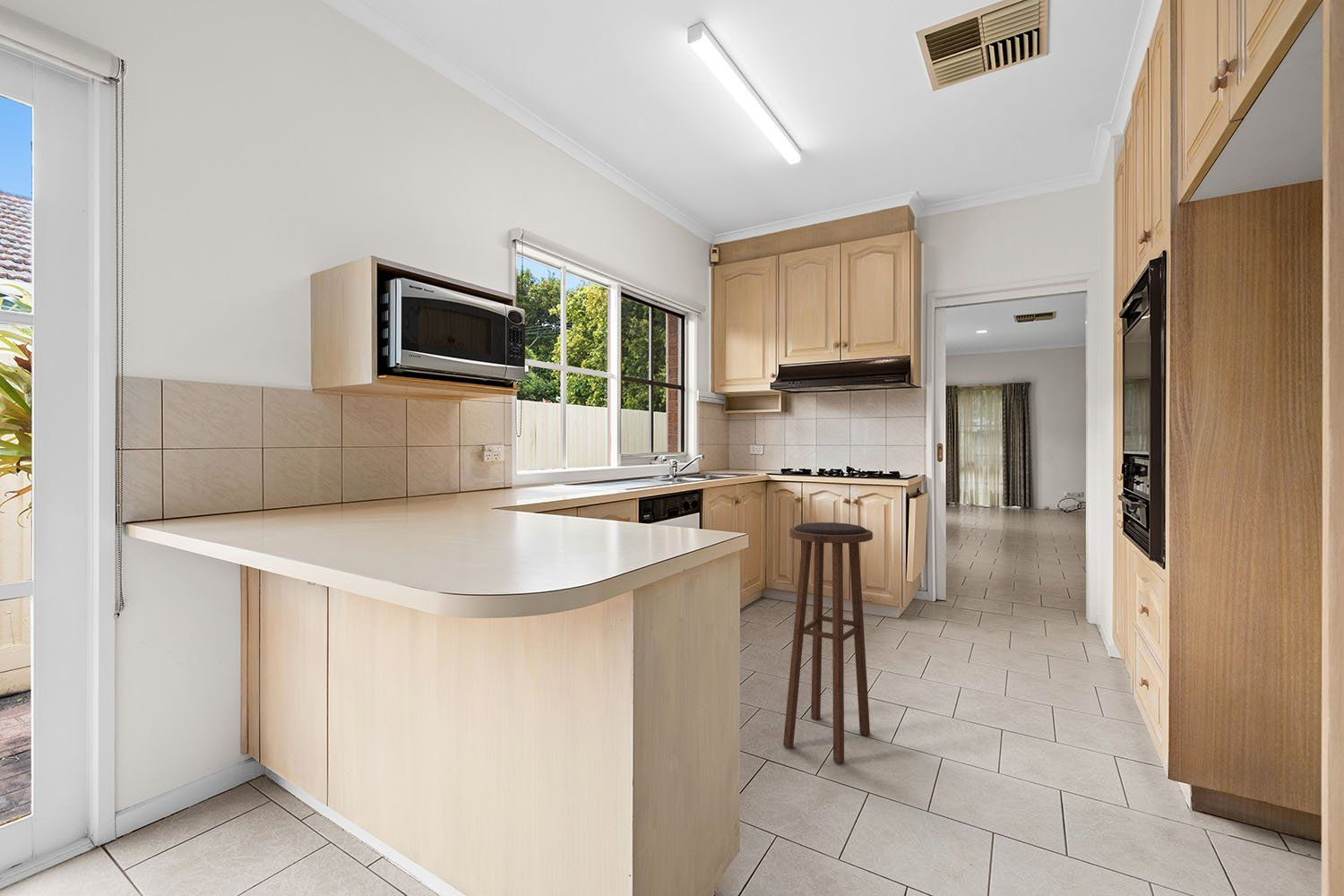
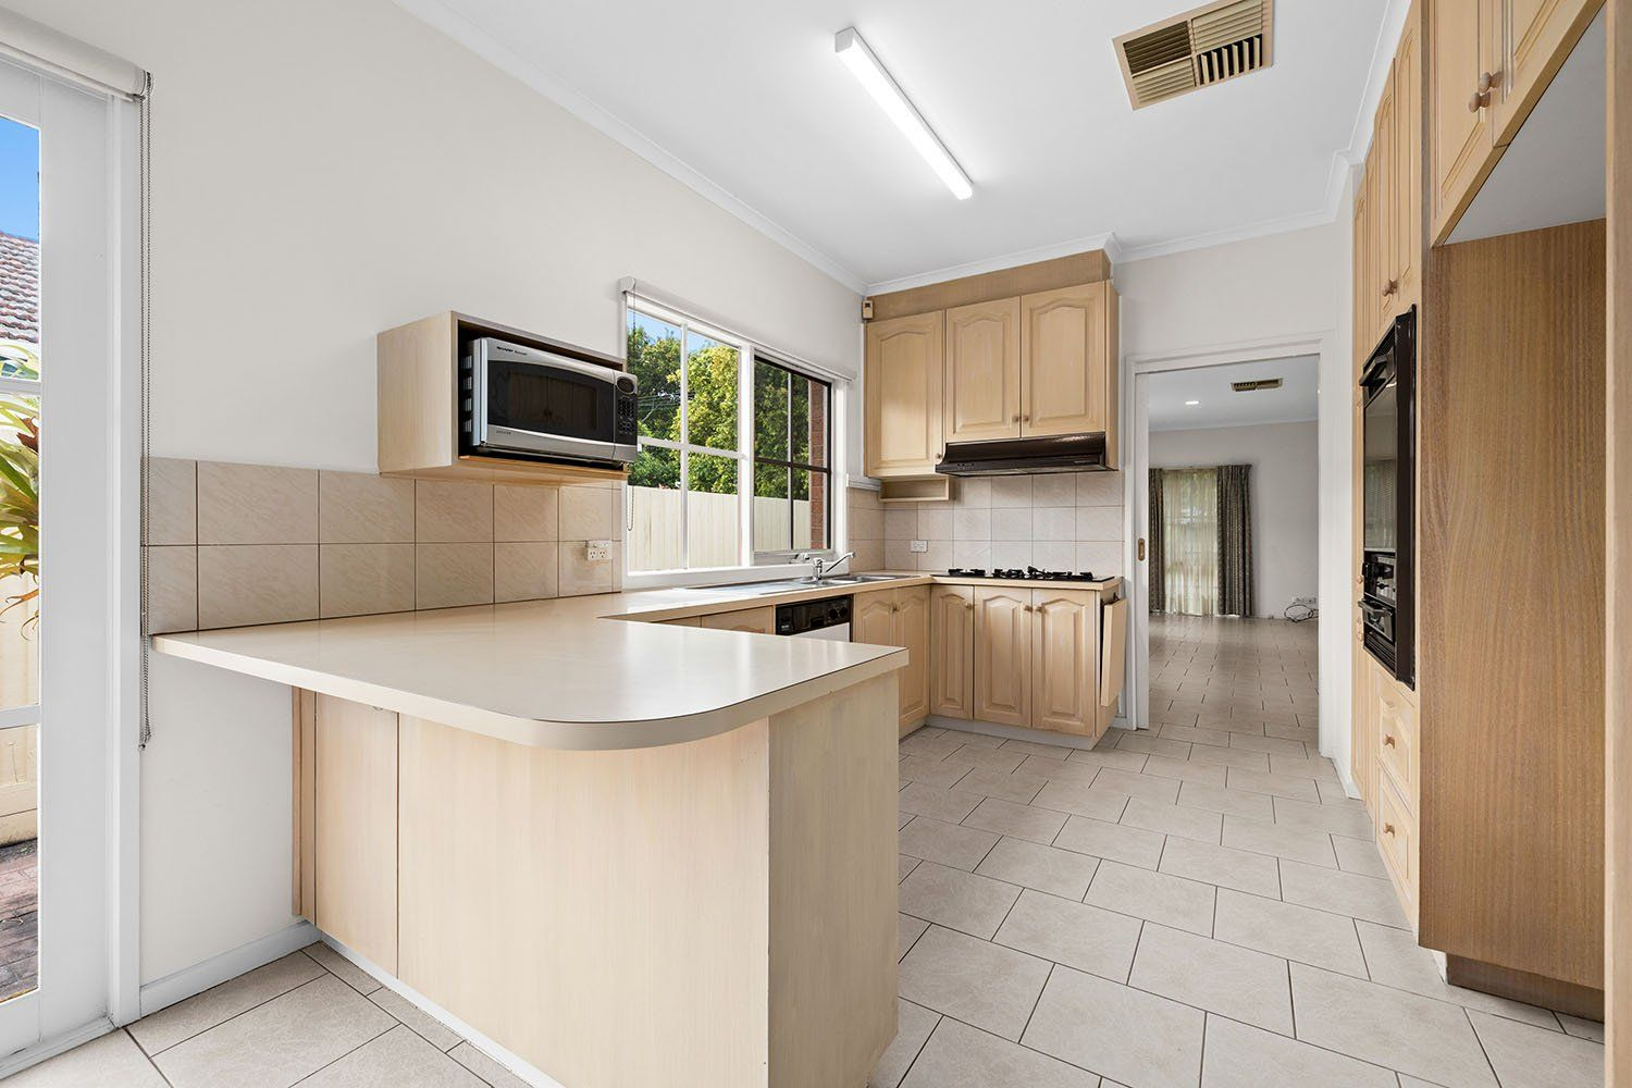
- stool (828, 633)
